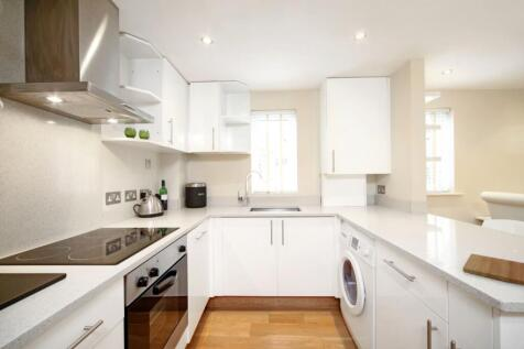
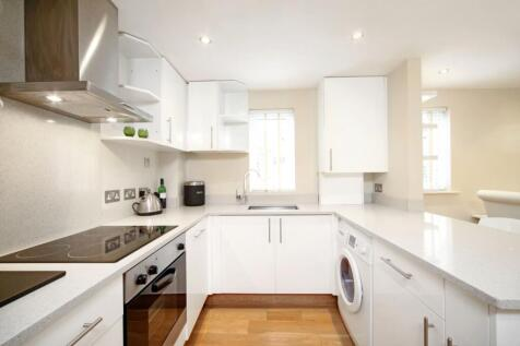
- cutting board (495, 266)
